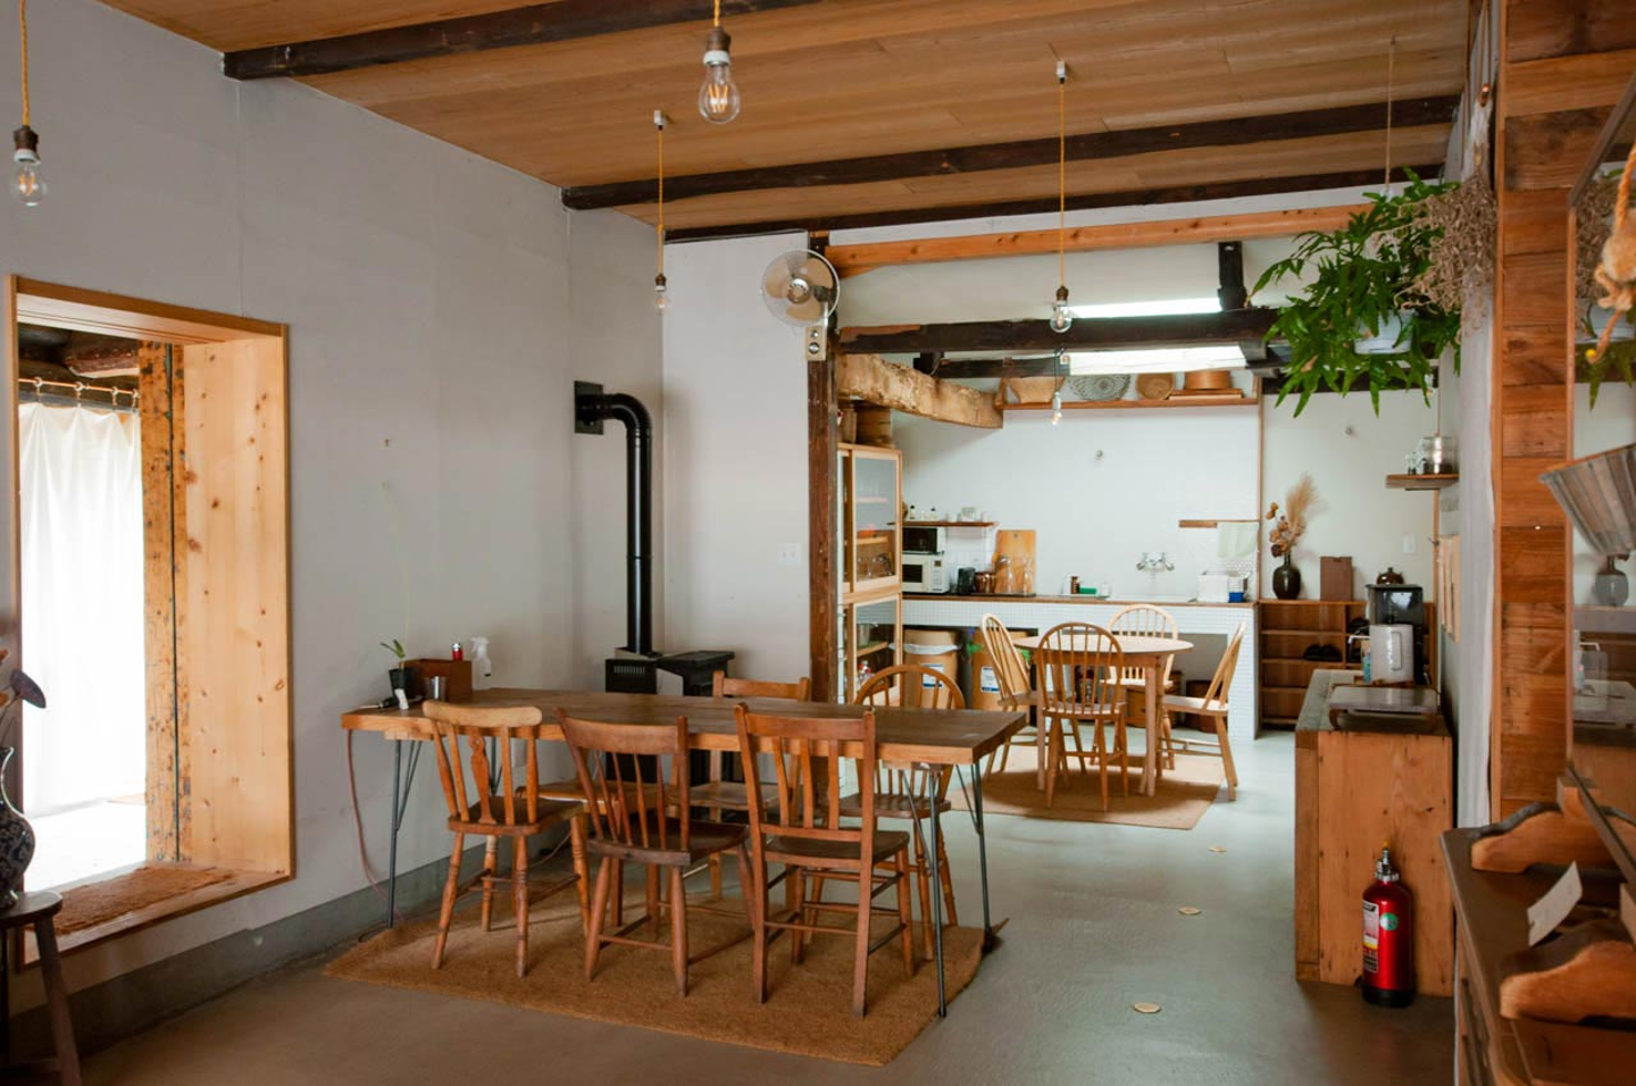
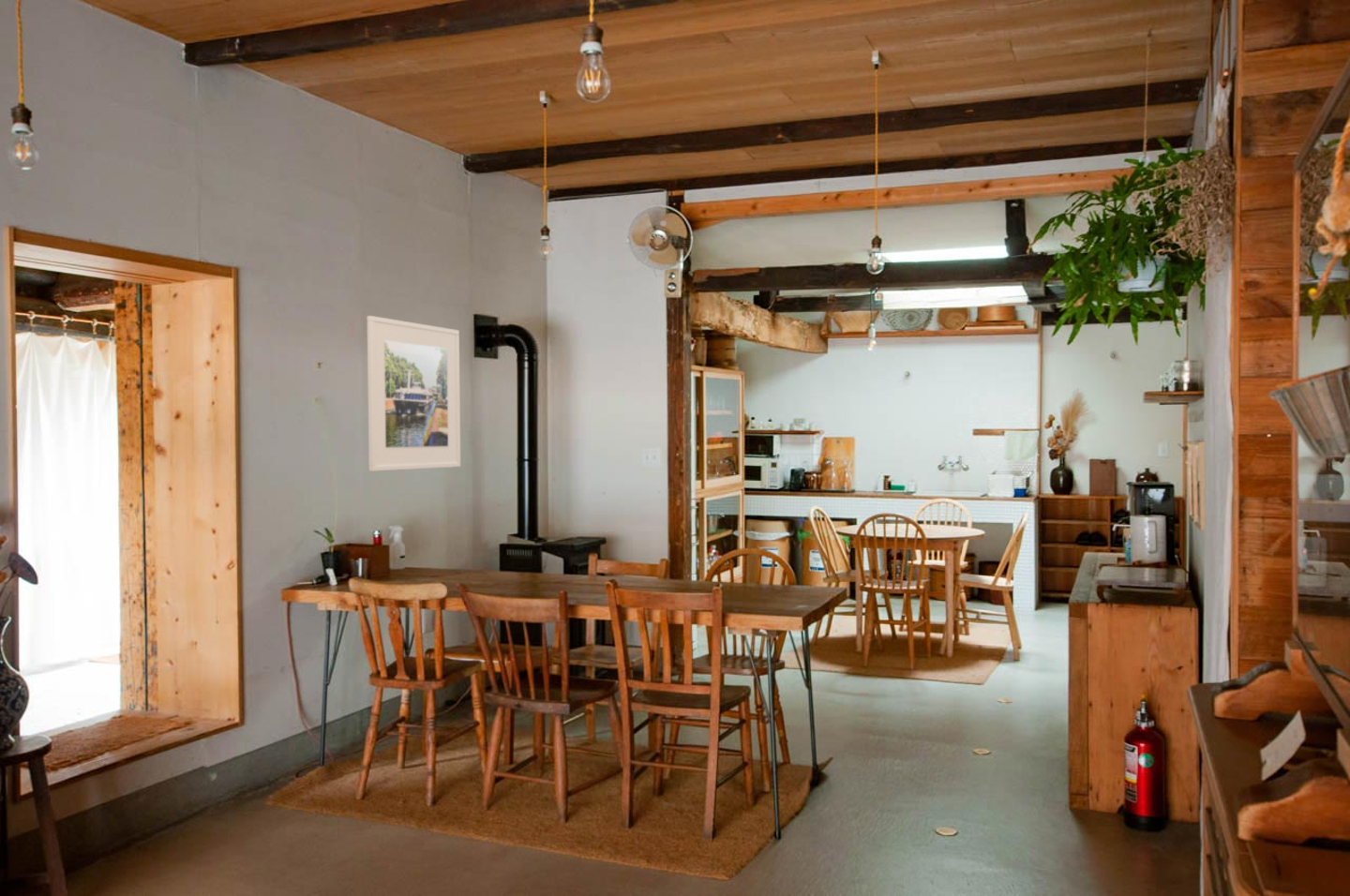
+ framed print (416, 396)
